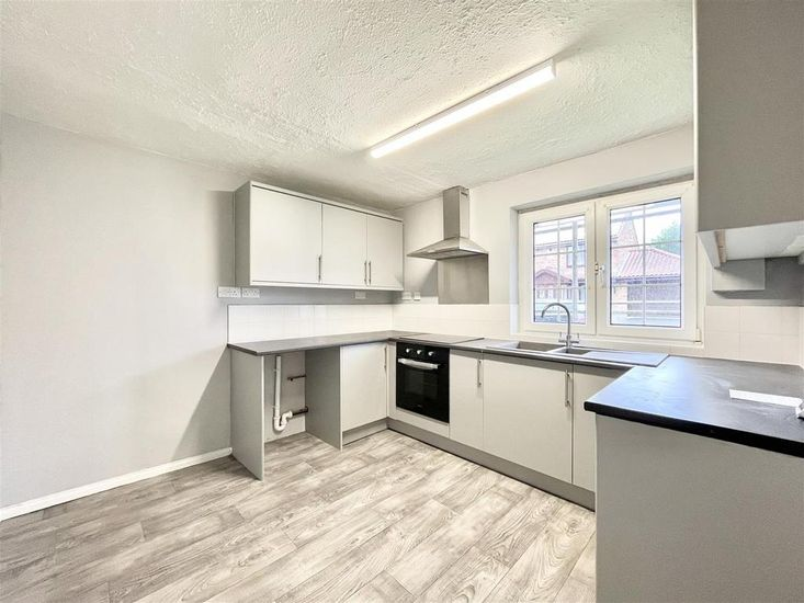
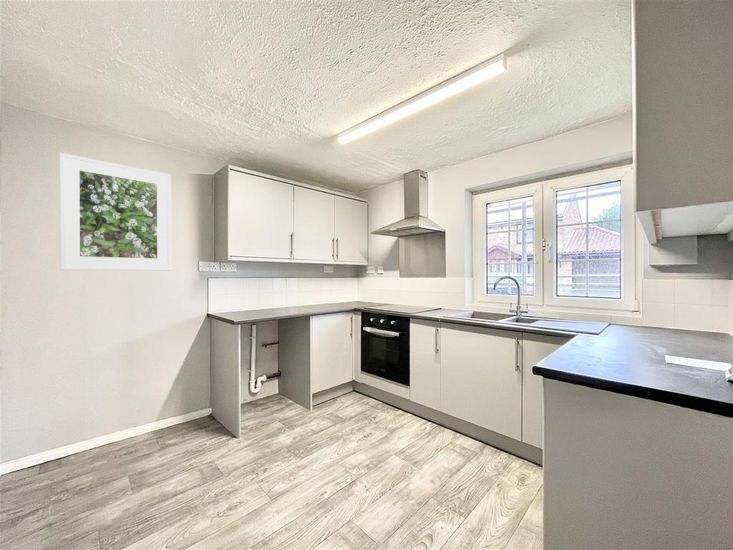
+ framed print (121, 217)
